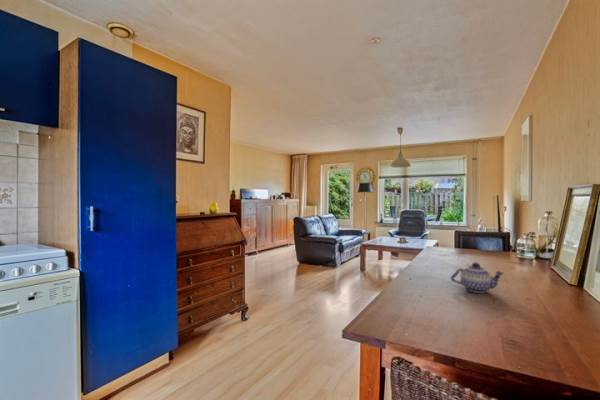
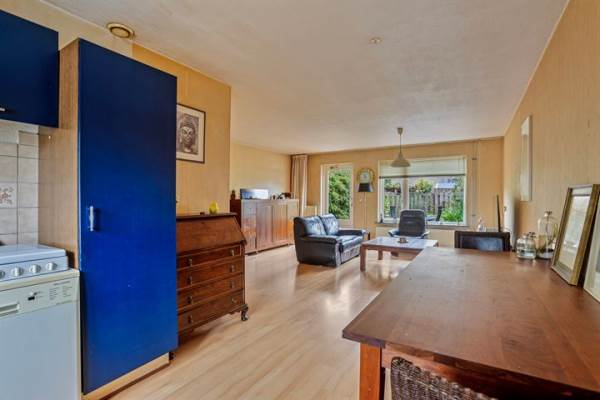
- teapot (476, 276)
